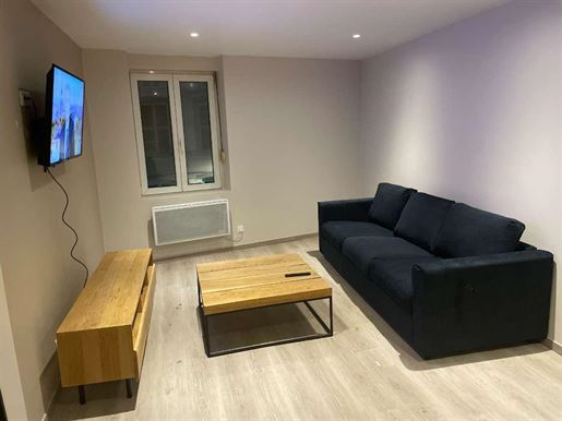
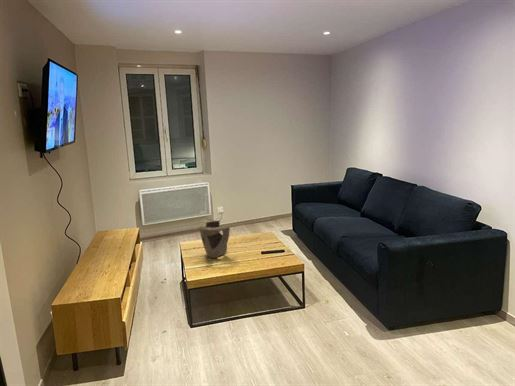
+ decorative bowl (214, 239)
